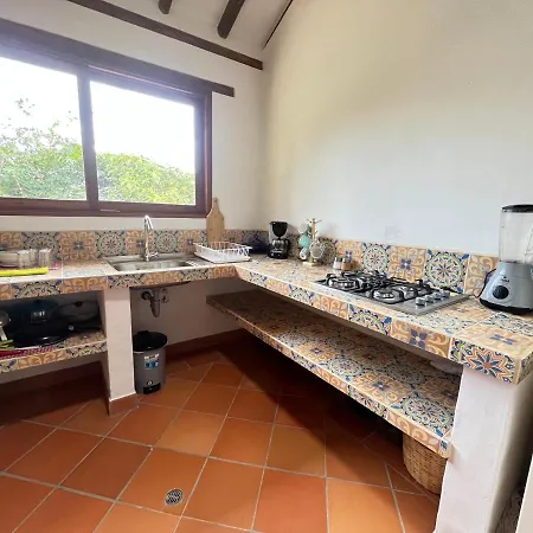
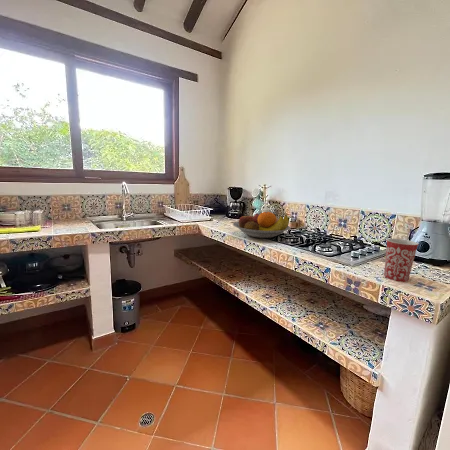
+ fruit bowl (261, 223)
+ mug (399, 258)
